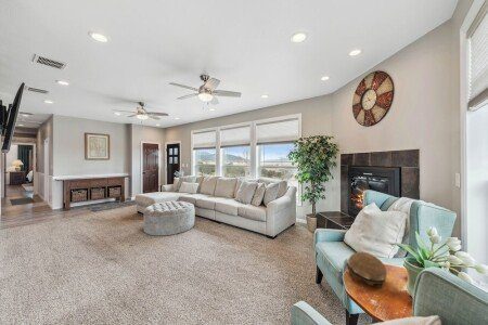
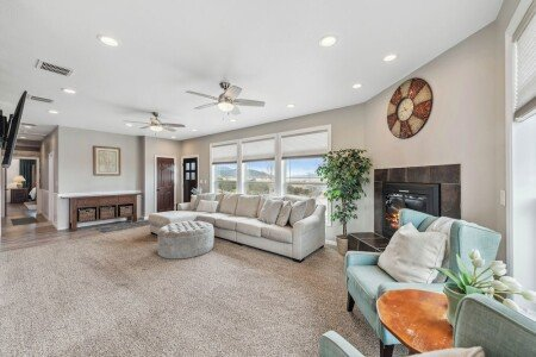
- decorative bowl (365, 265)
